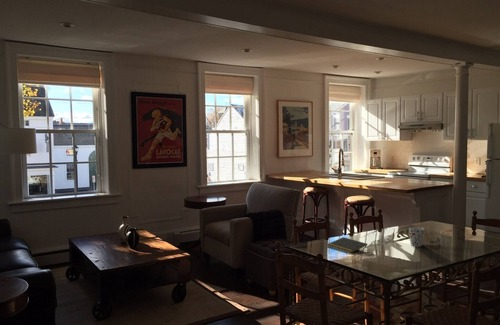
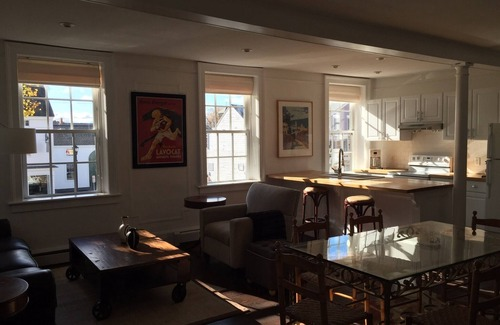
- cup (416, 236)
- notepad (346, 244)
